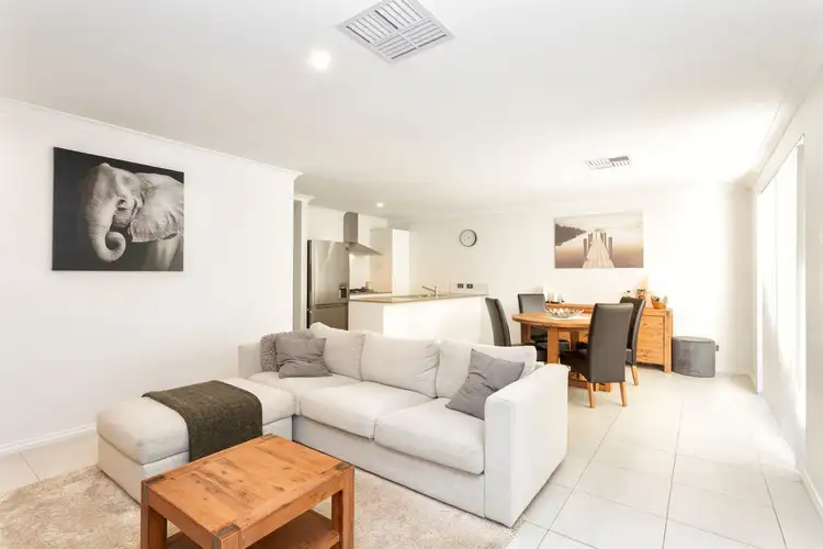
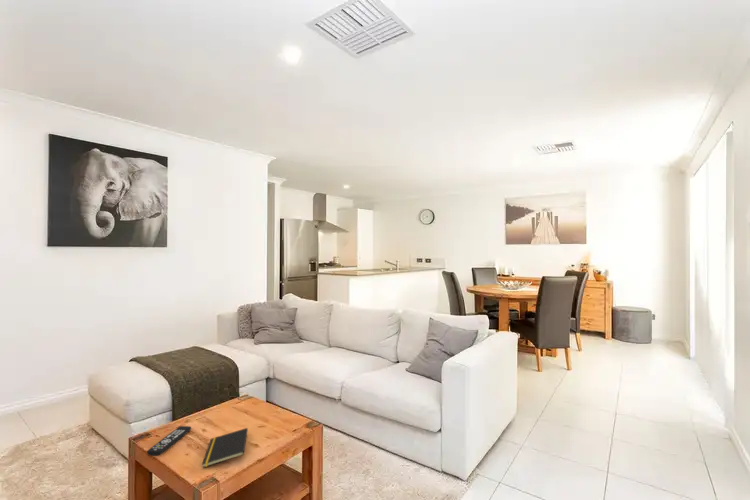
+ notepad (226, 446)
+ remote control (170, 440)
